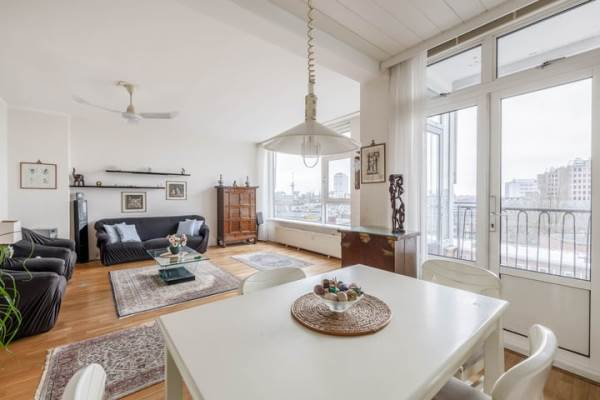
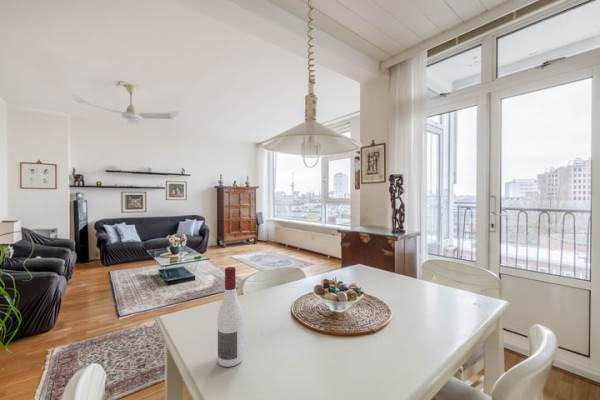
+ alcohol (230, 314)
